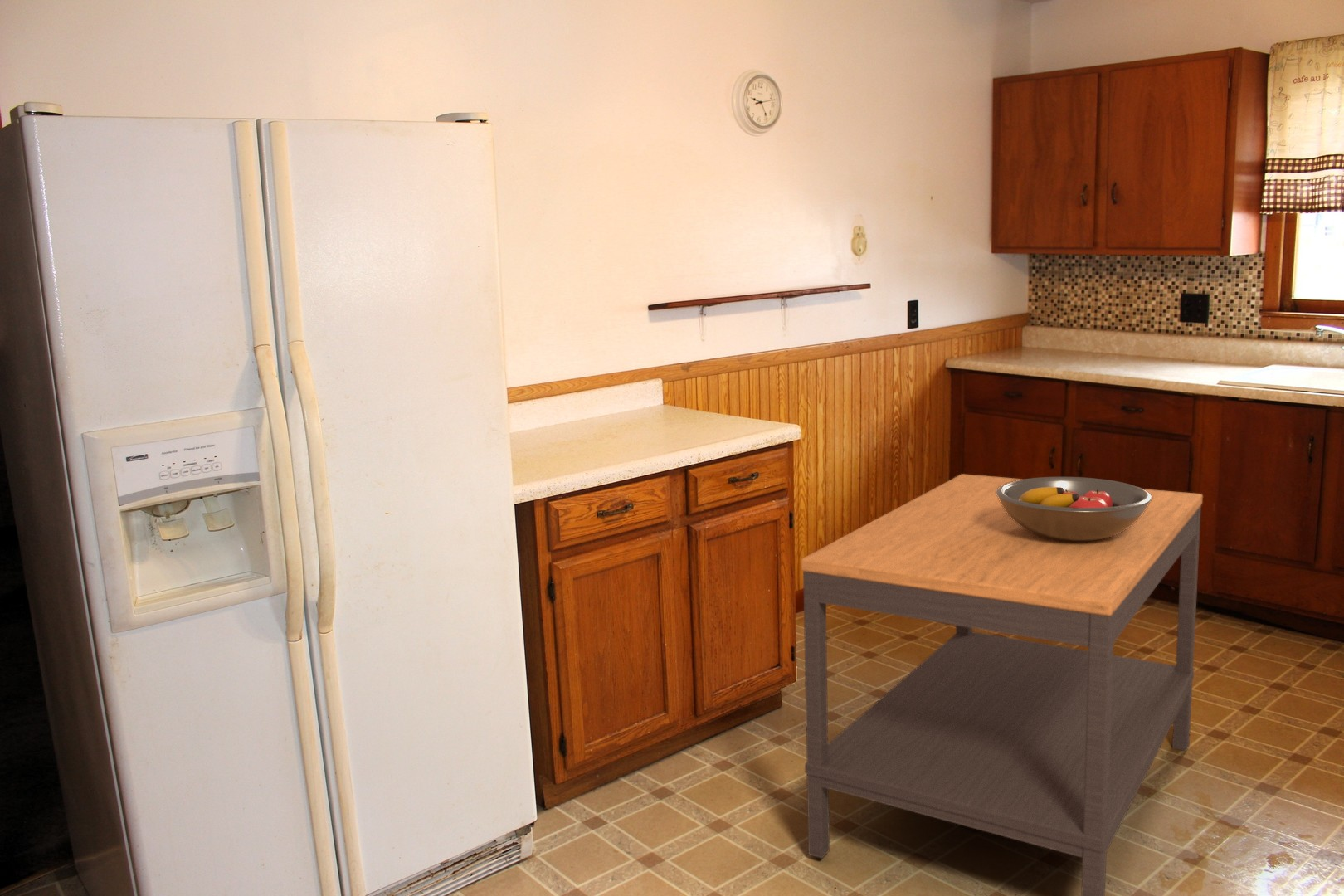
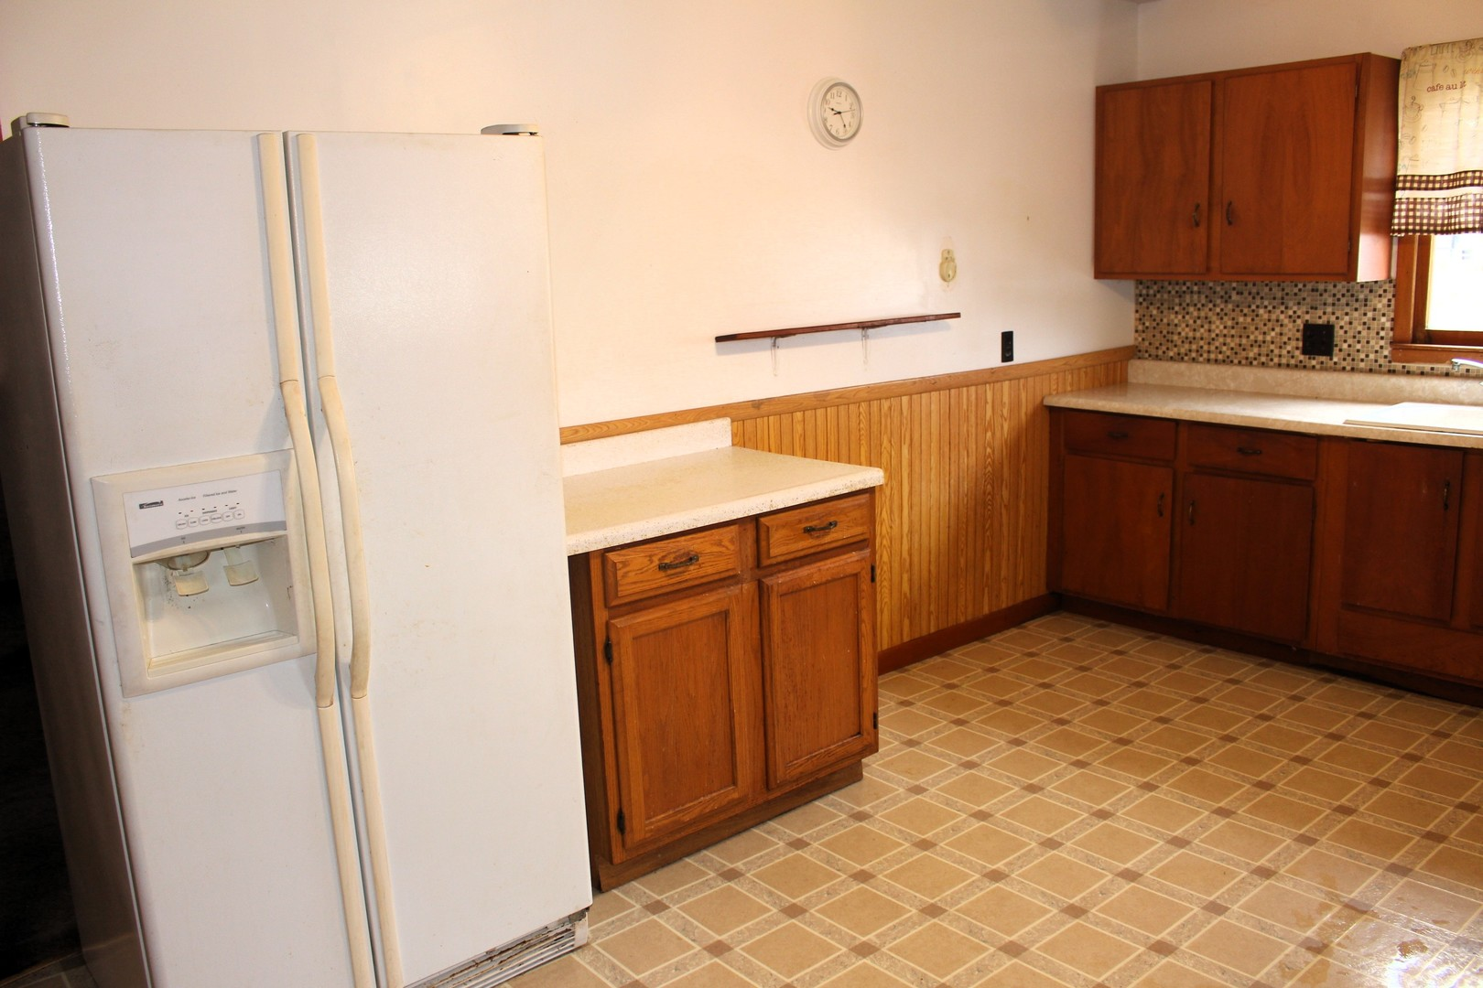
- side table (1016, 663)
- fruit bowl (1071, 506)
